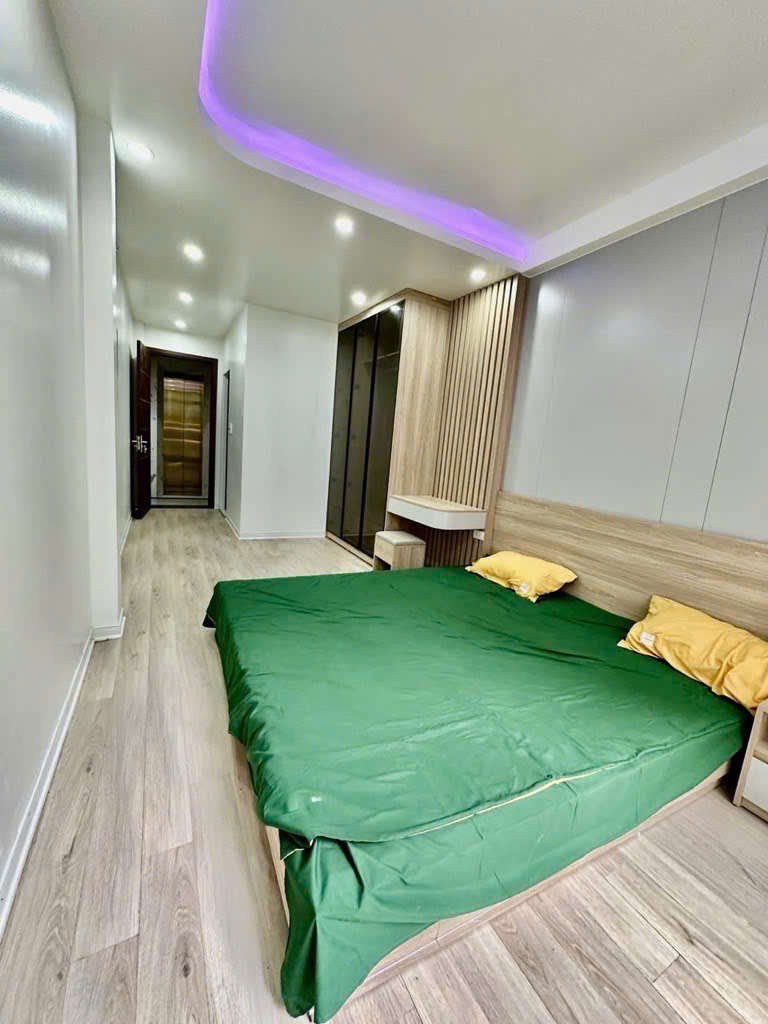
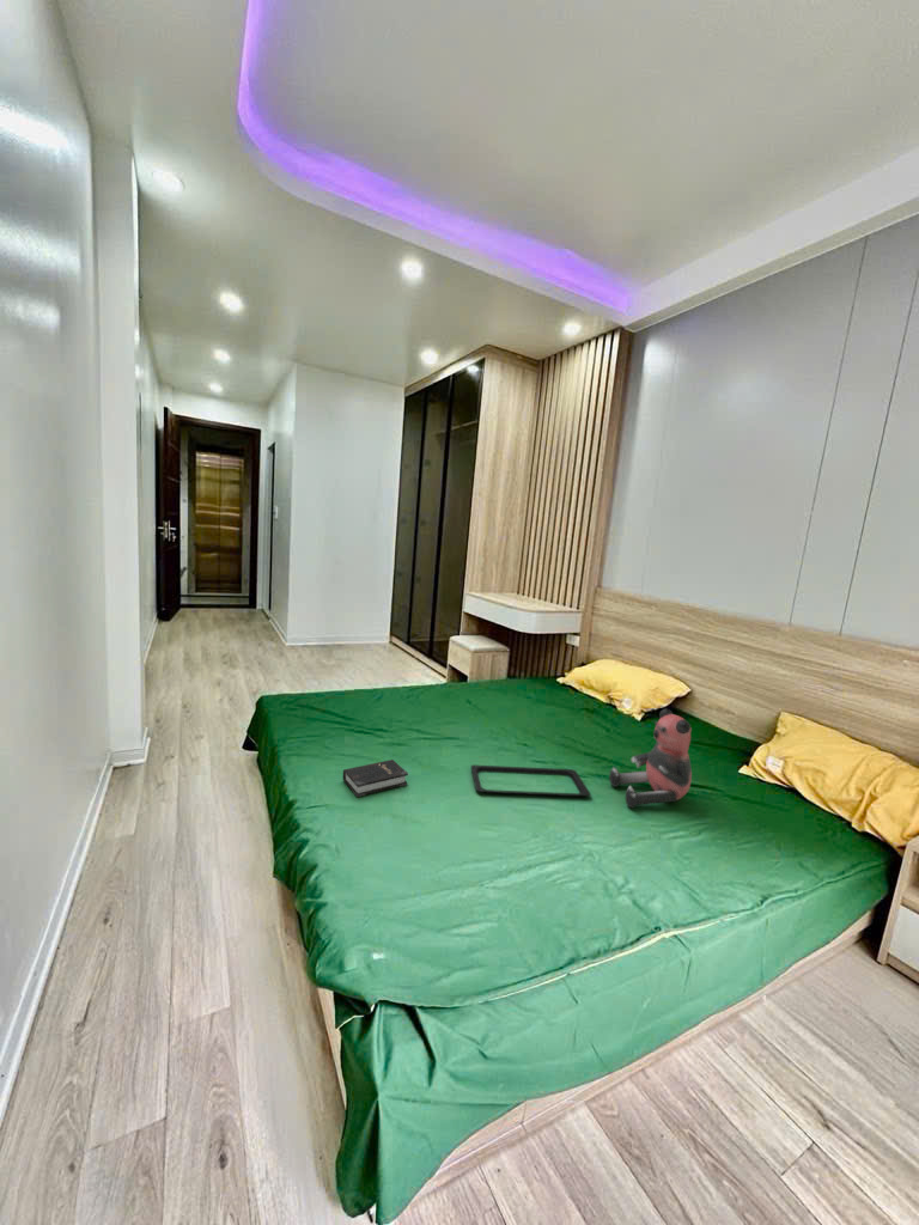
+ serving tray (528, 773)
+ hardback book (375, 776)
+ bear (656, 754)
